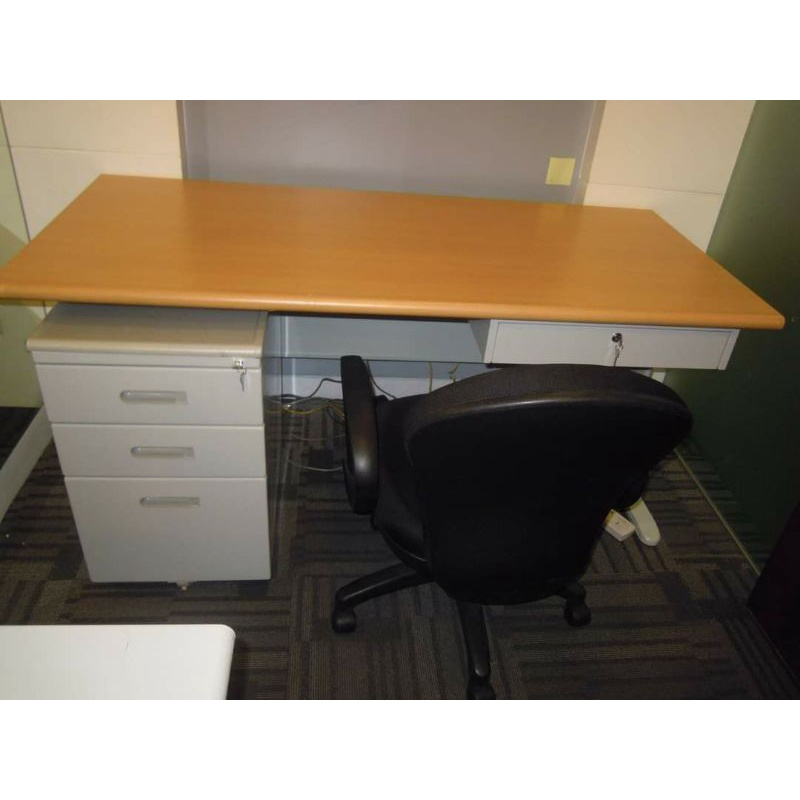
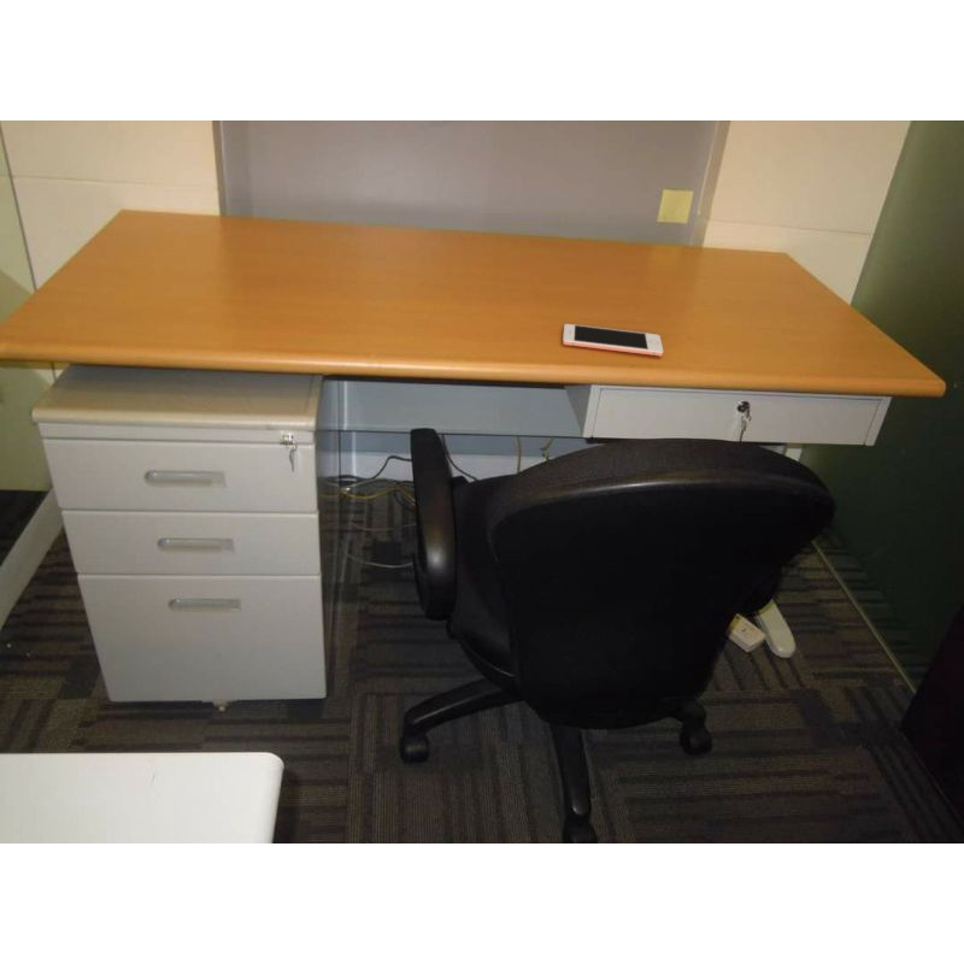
+ cell phone (611, 339)
